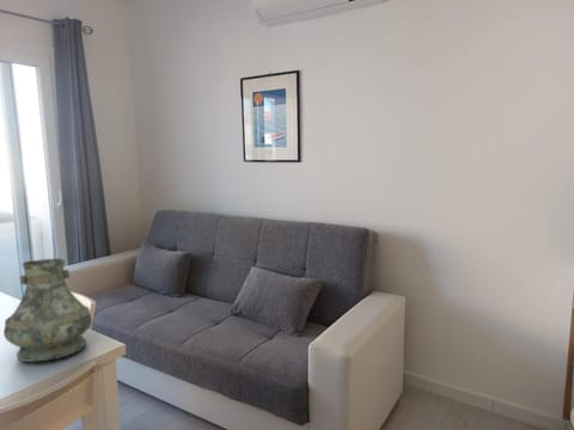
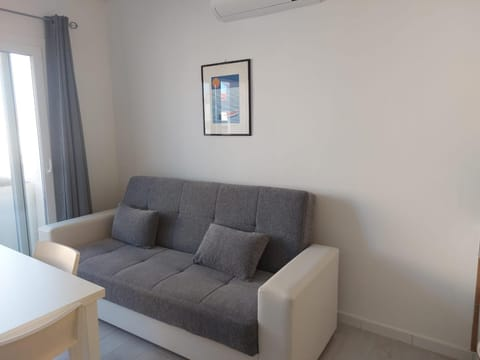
- vase (47, 306)
